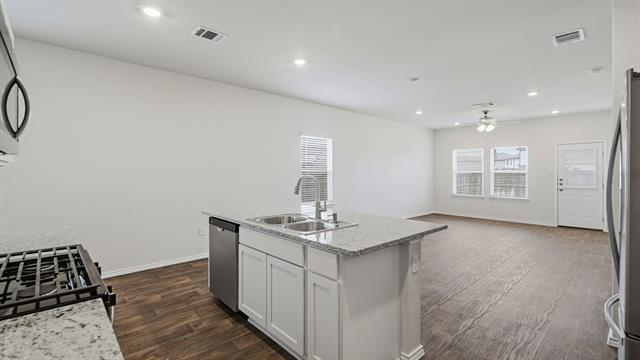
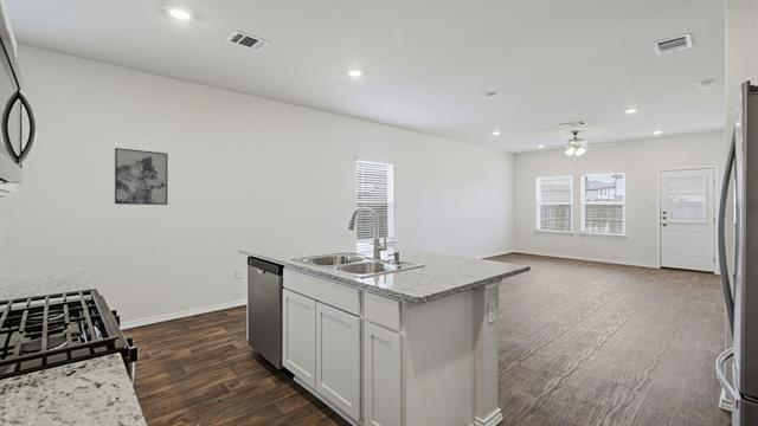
+ wall art (142, 178)
